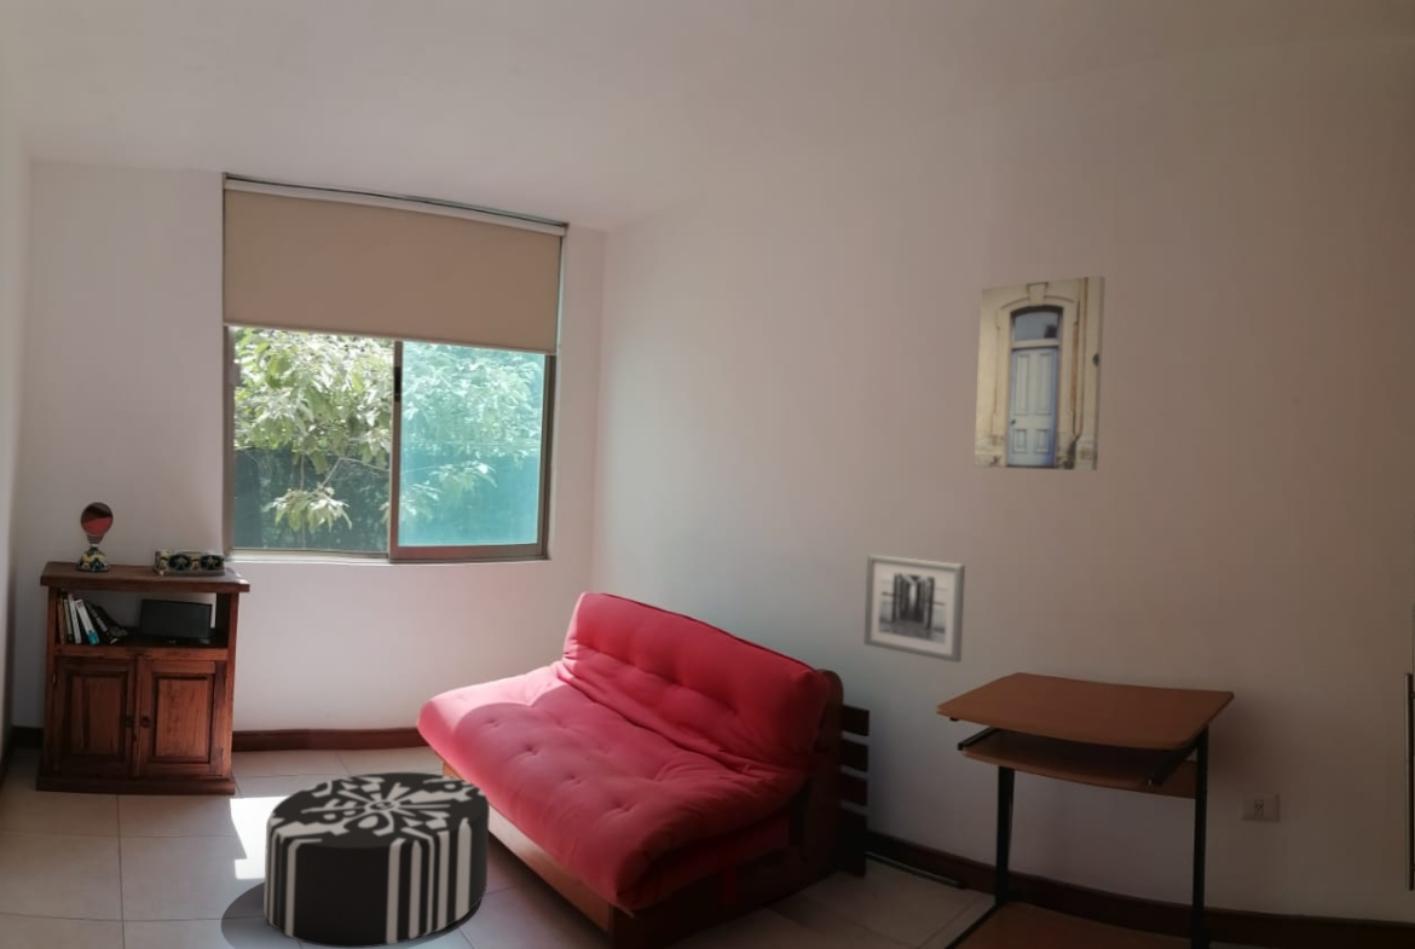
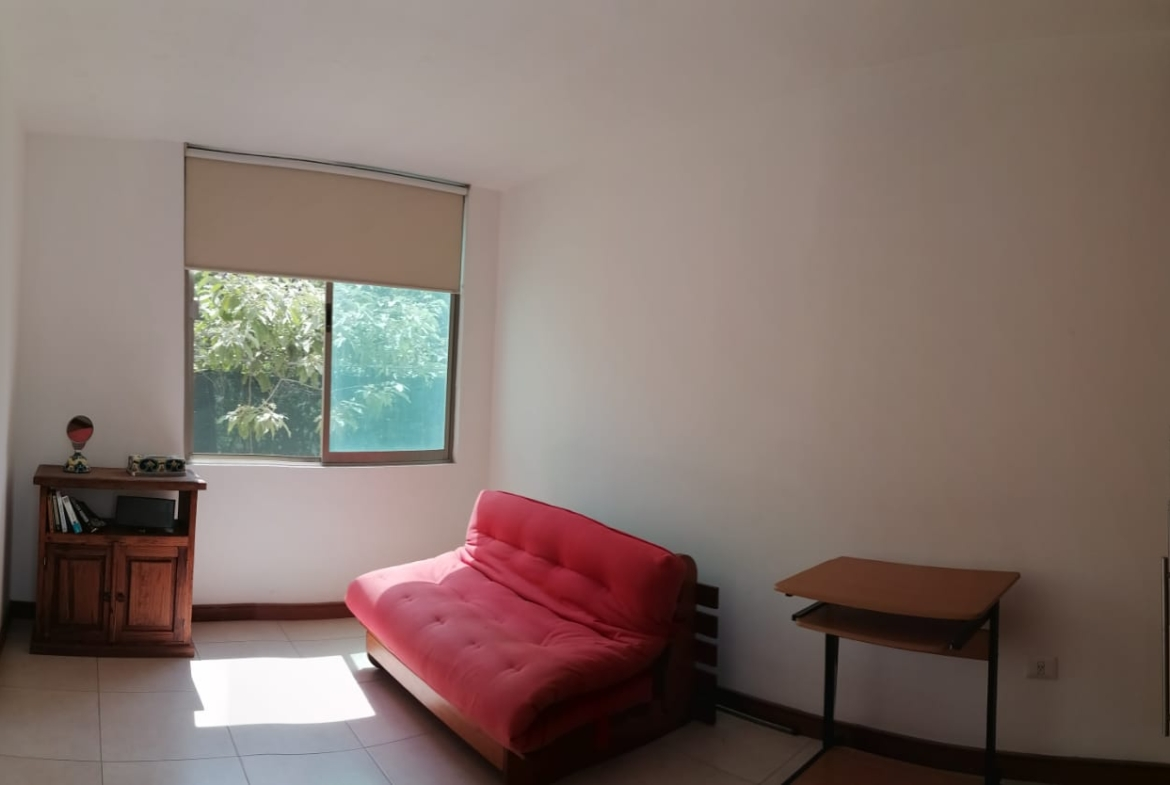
- wall art (912, 606)
- pouf (380, 851)
- wall art (1036, 376)
